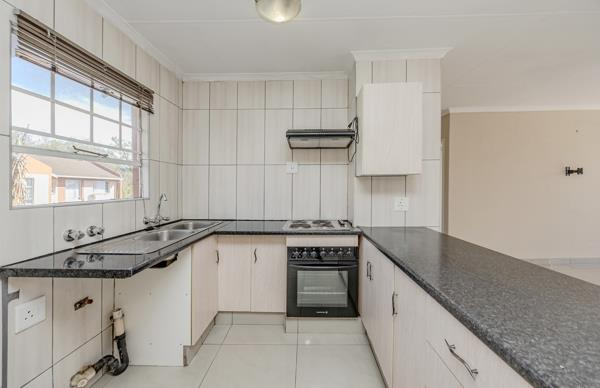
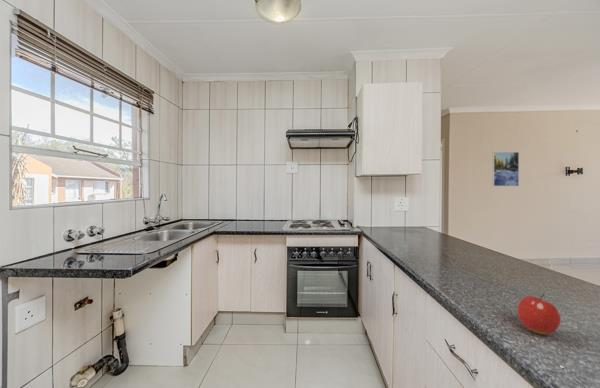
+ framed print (505, 169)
+ fruit (537, 312)
